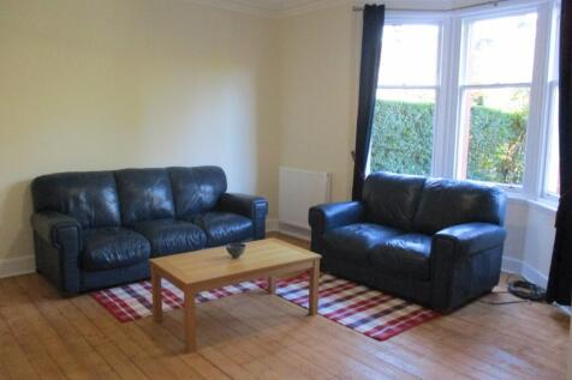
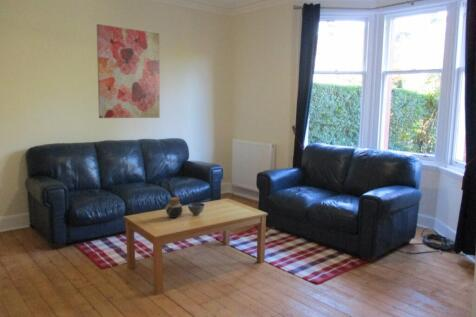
+ wall art (130, 74)
+ jar (173, 207)
